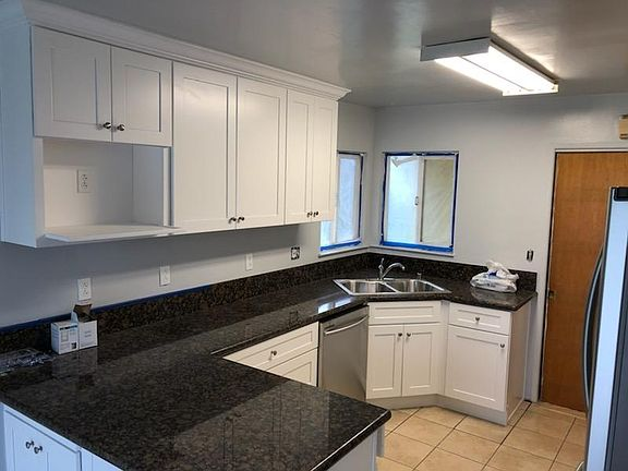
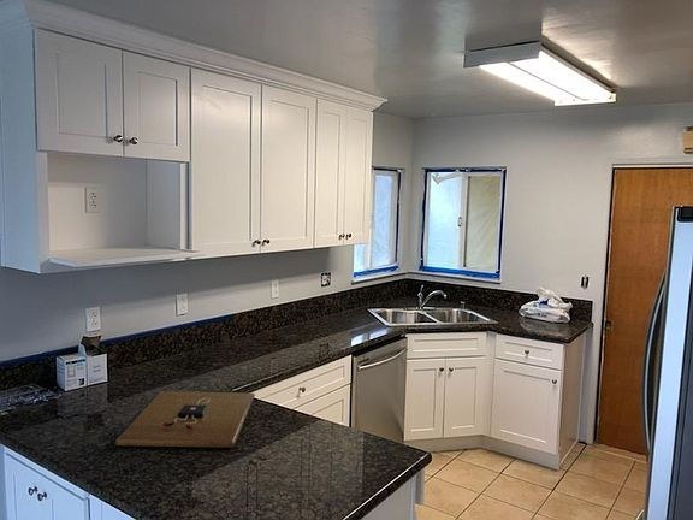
+ cutting board (192, 413)
